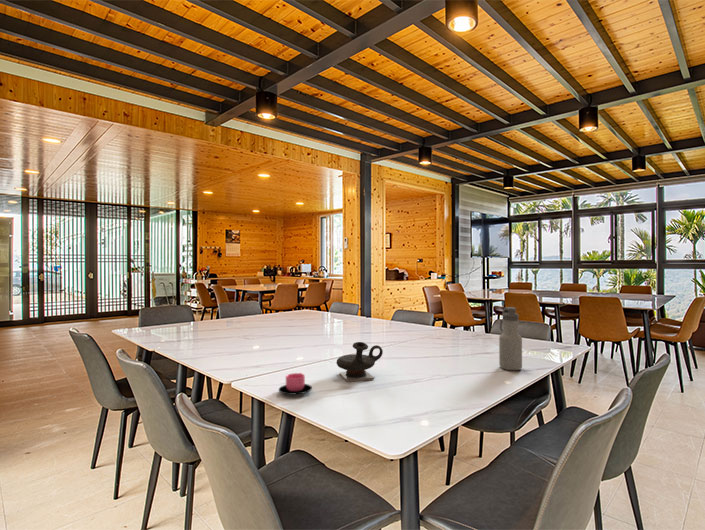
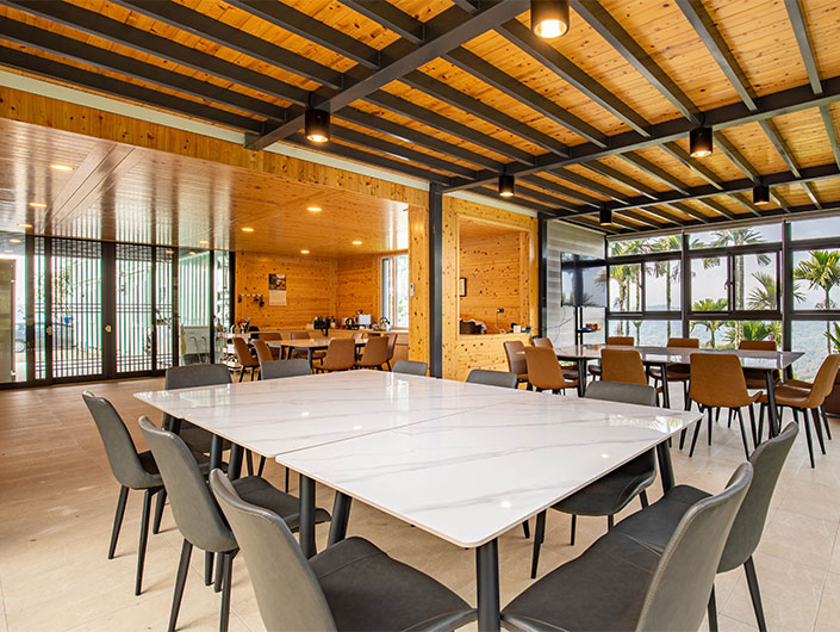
- cup (295, 384)
- water bottle (510, 337)
- teapot (361, 358)
